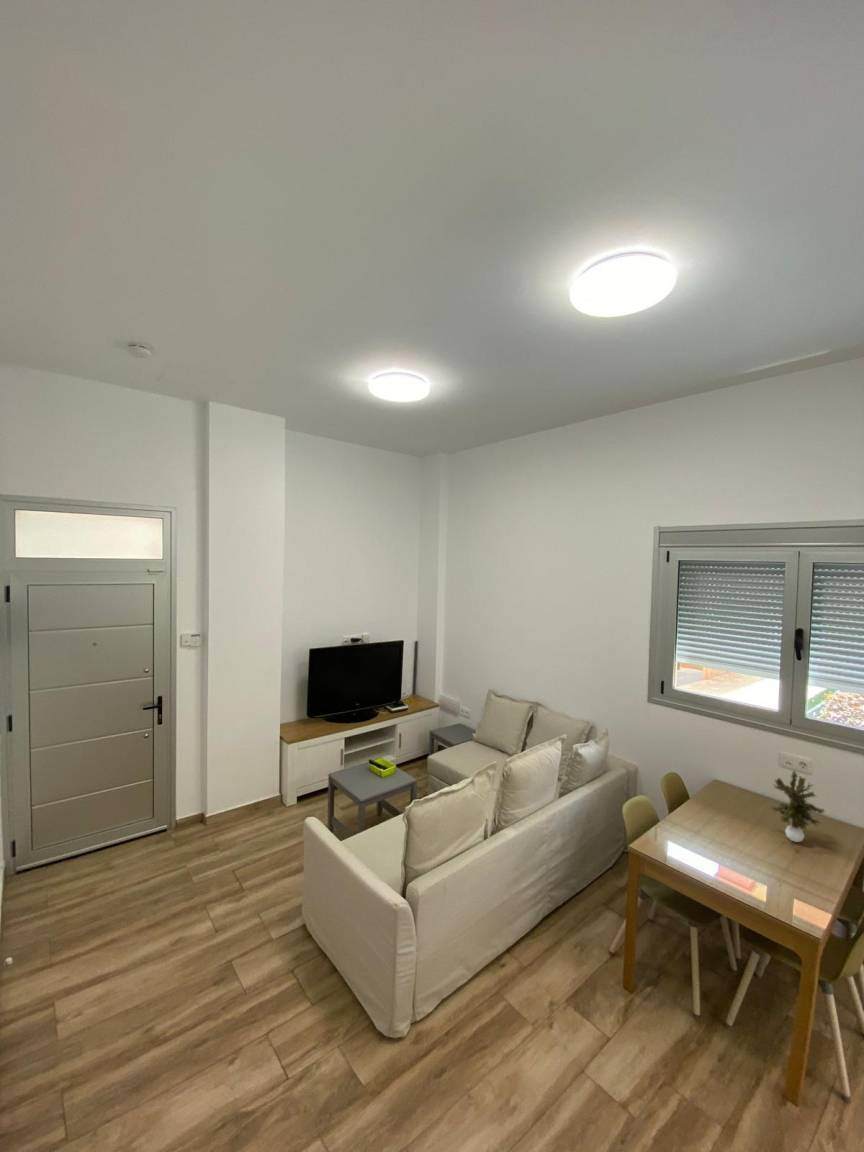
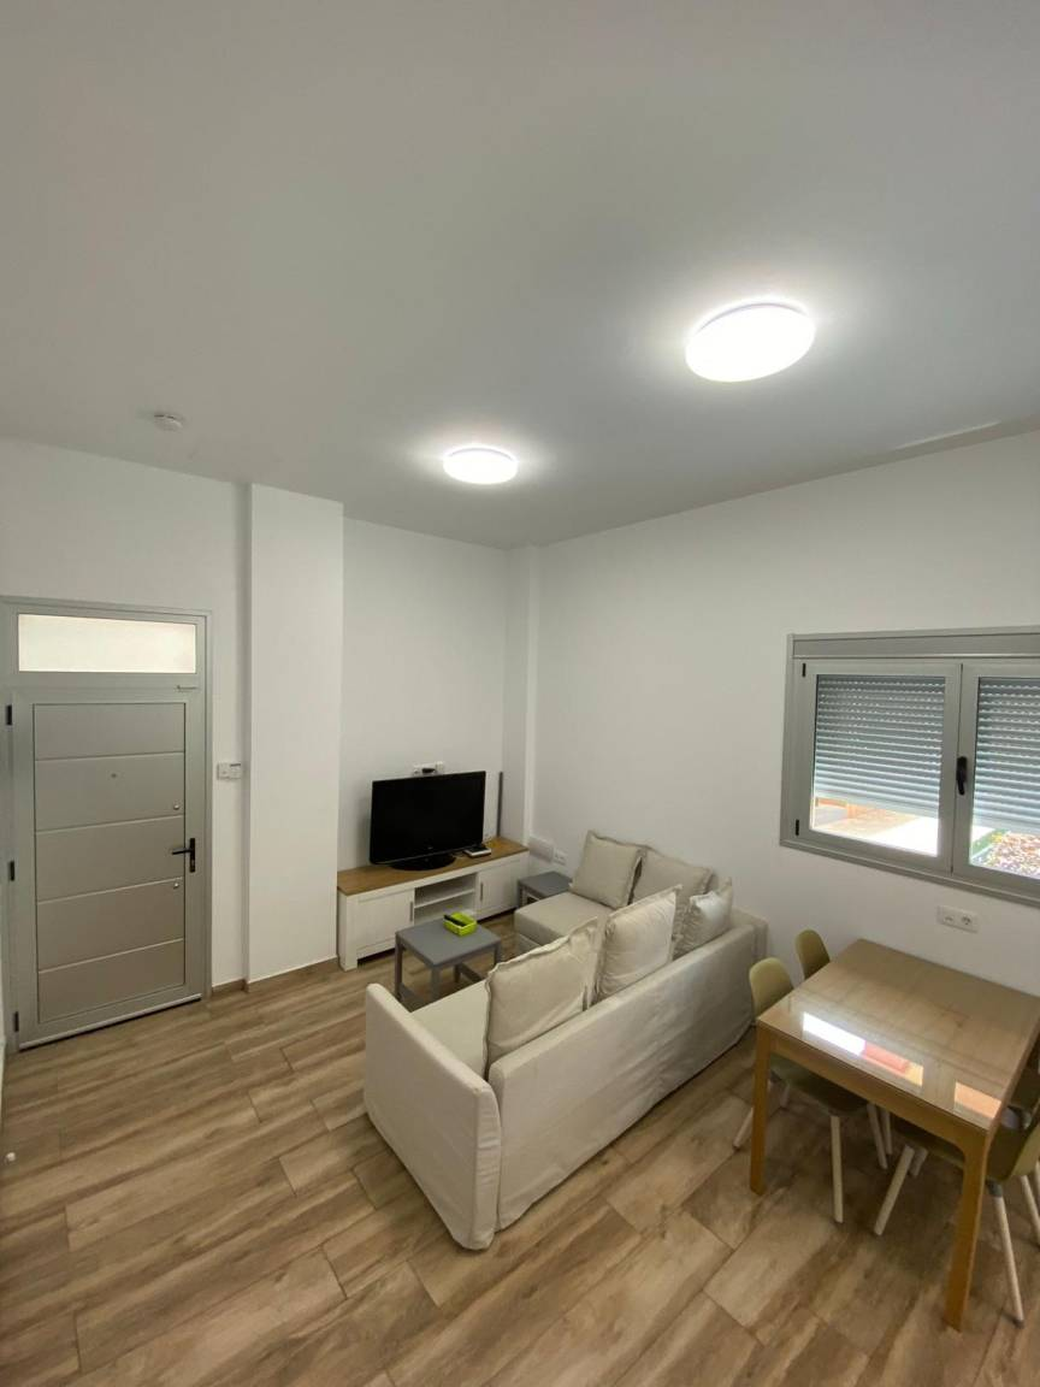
- potted plant (794, 807)
